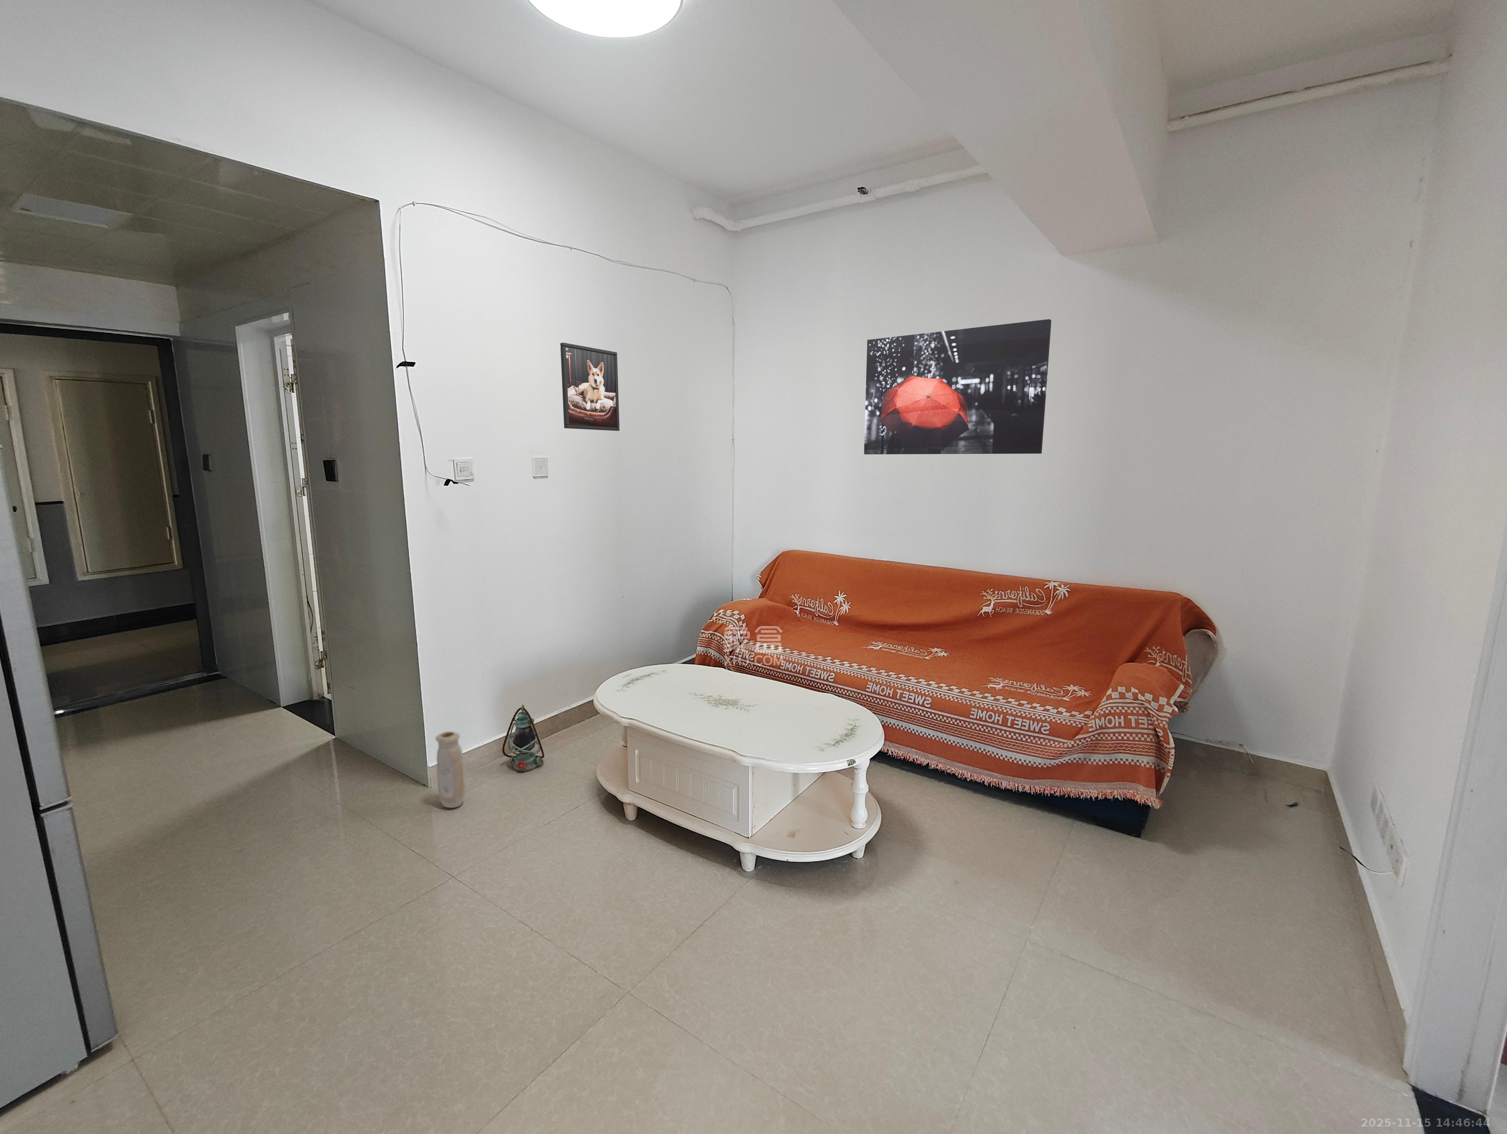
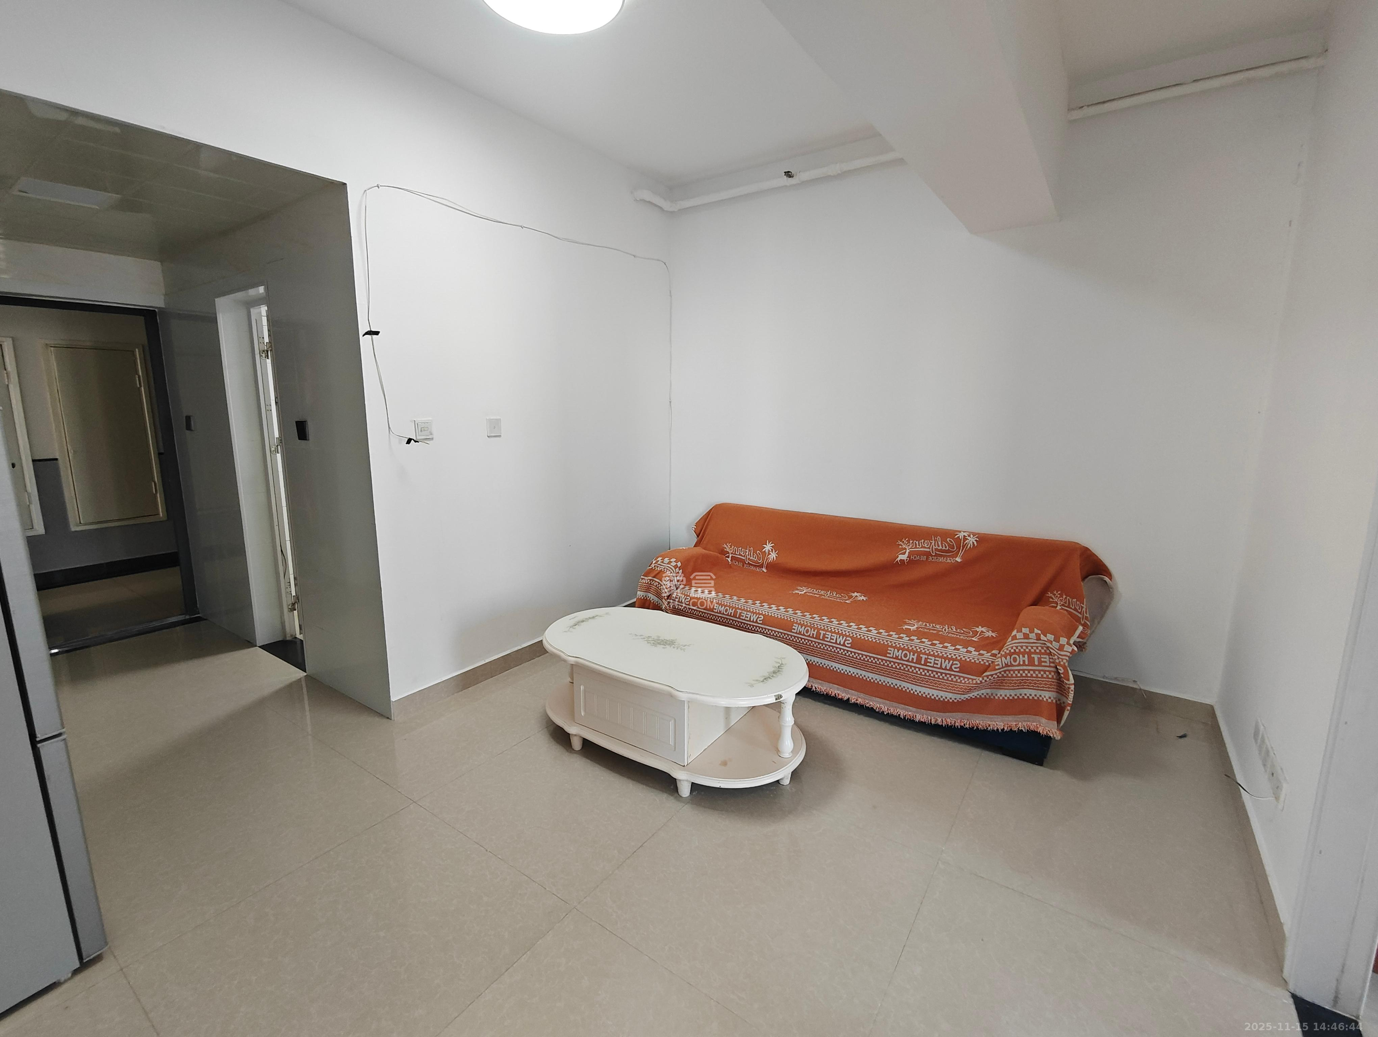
- wall art (949, 393)
- vase (450, 770)
- lantern (525, 734)
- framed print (591, 390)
